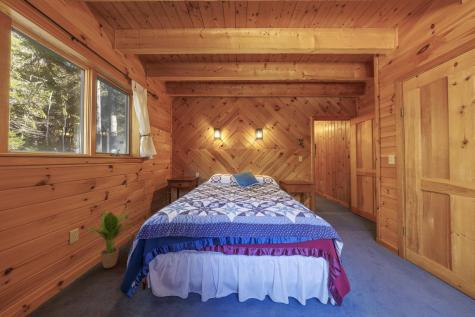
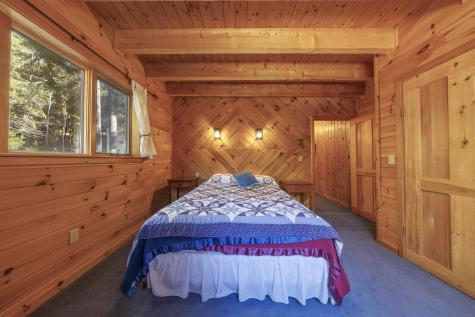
- potted plant (115, 236)
